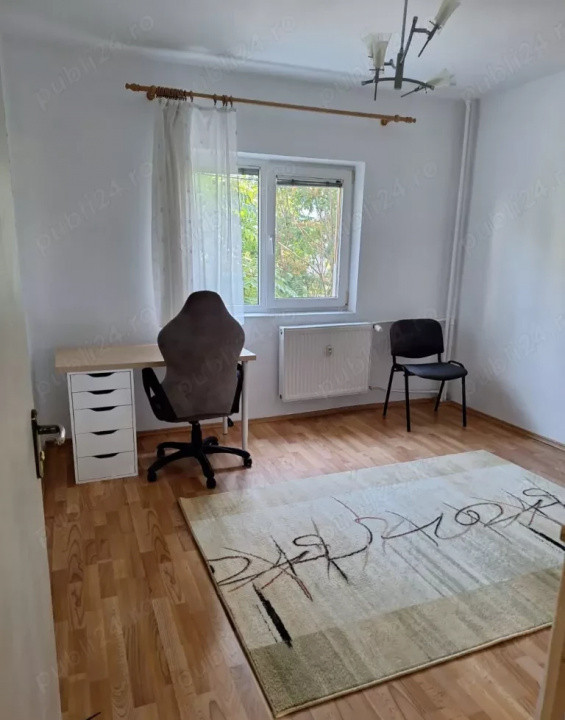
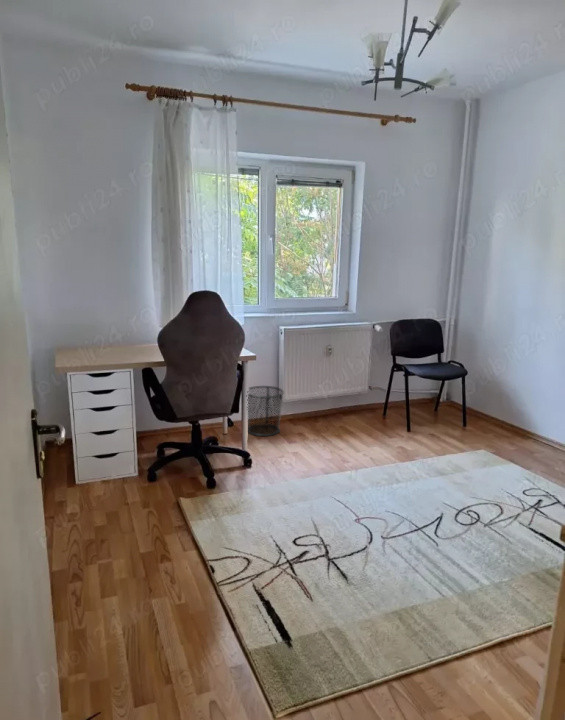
+ waste bin (263, 410)
